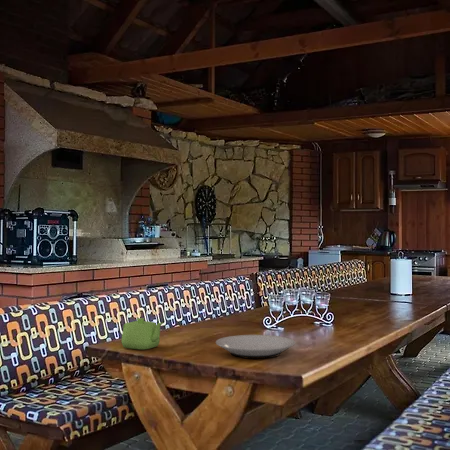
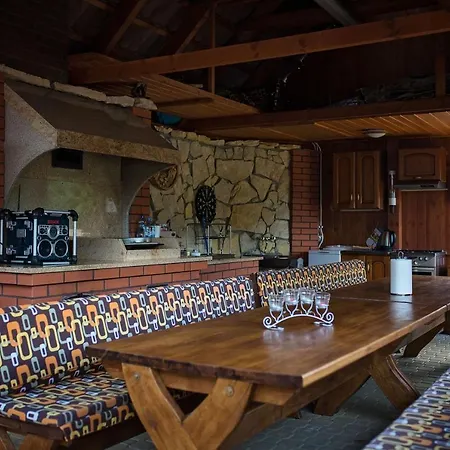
- plate (255, 347)
- teapot (143, 333)
